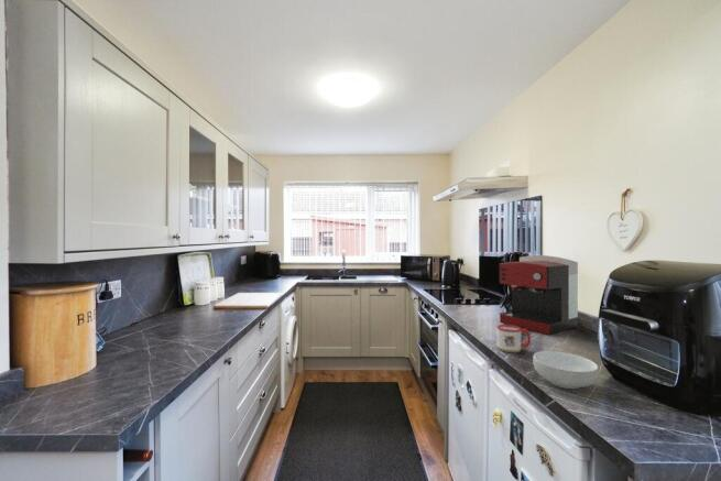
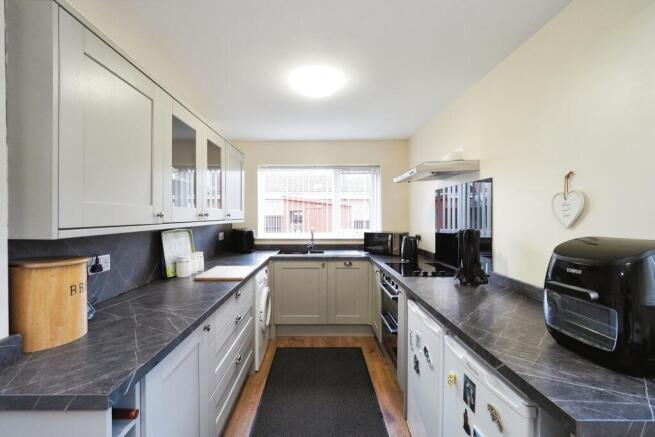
- coffee maker (533, 289)
- cereal bowl (564, 371)
- mug (513, 338)
